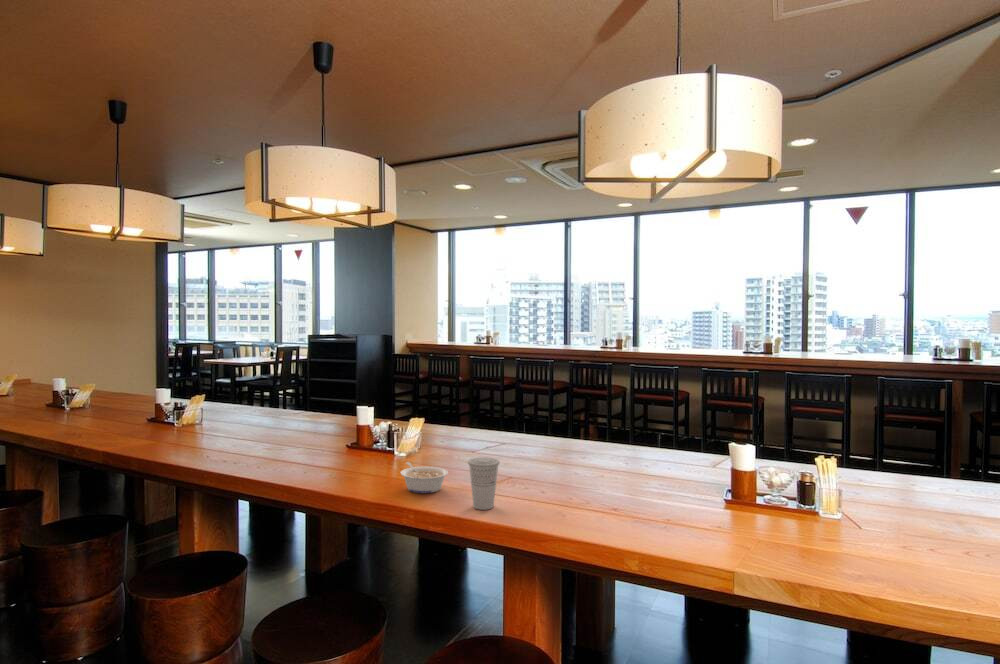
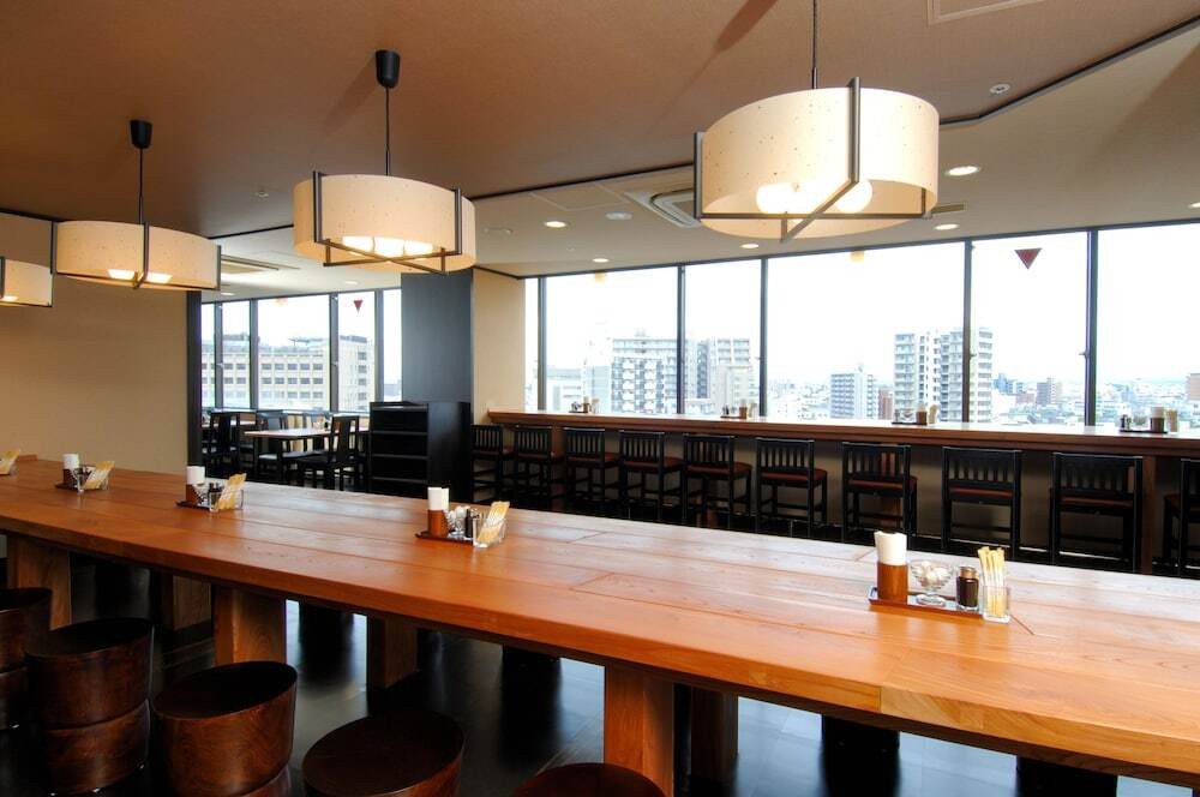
- cup (483, 483)
- legume (422, 478)
